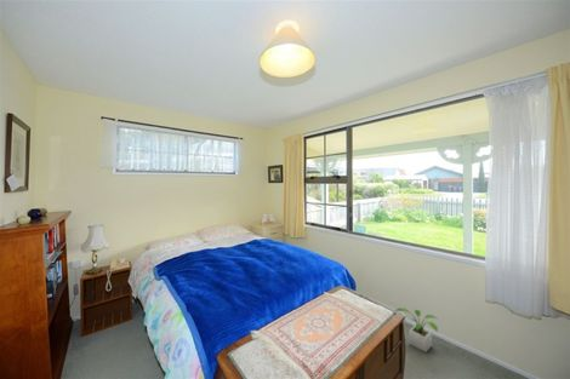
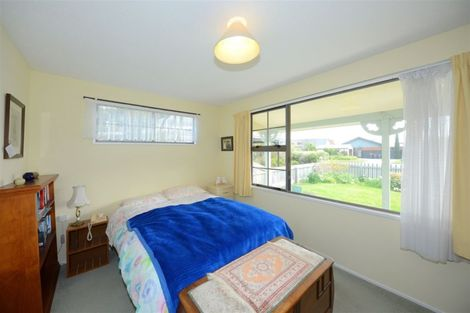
- potted plant (417, 327)
